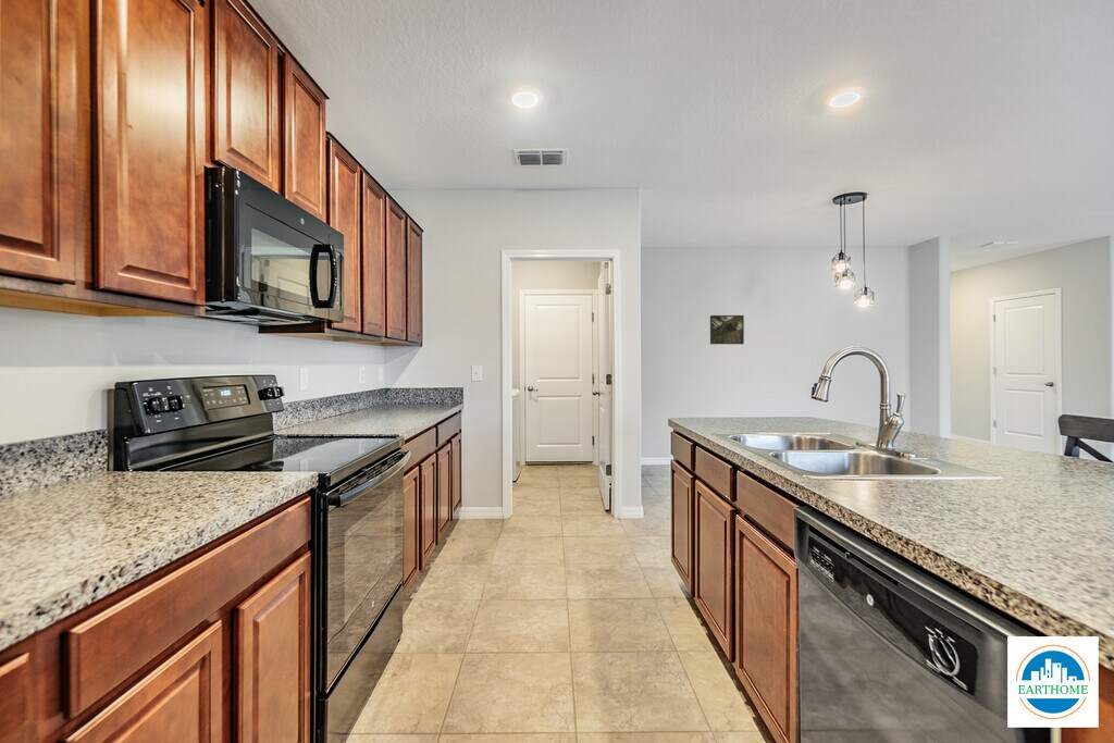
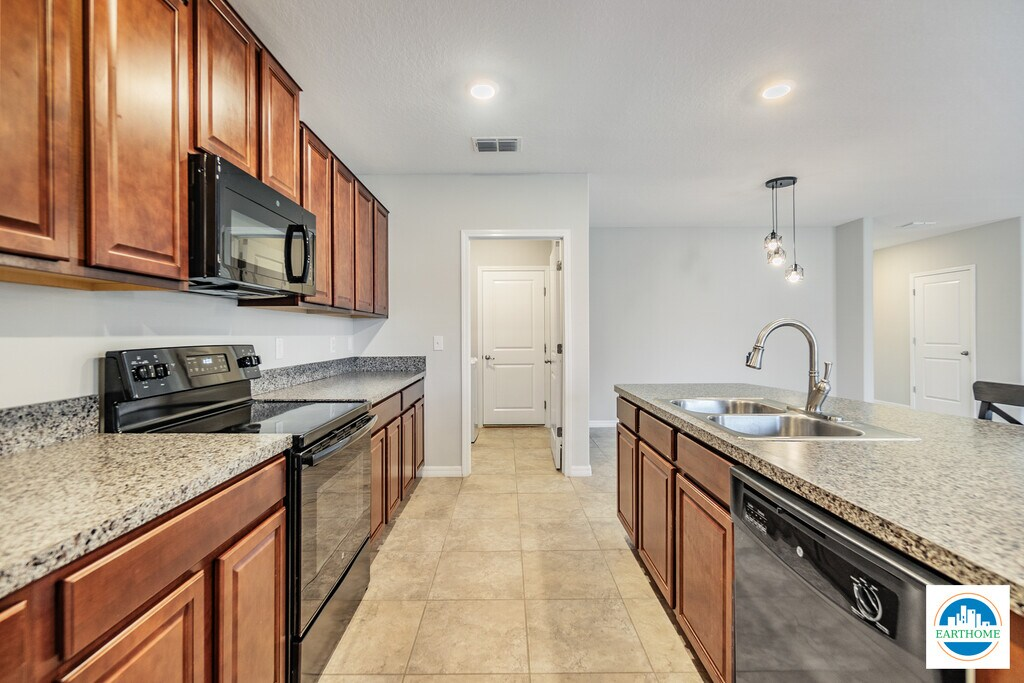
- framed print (727, 330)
